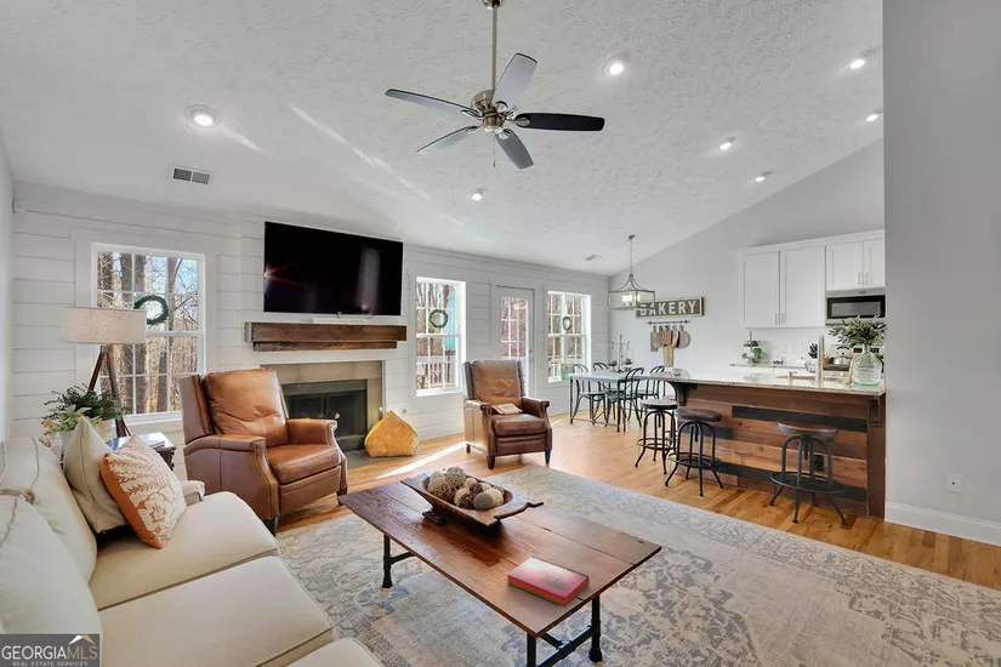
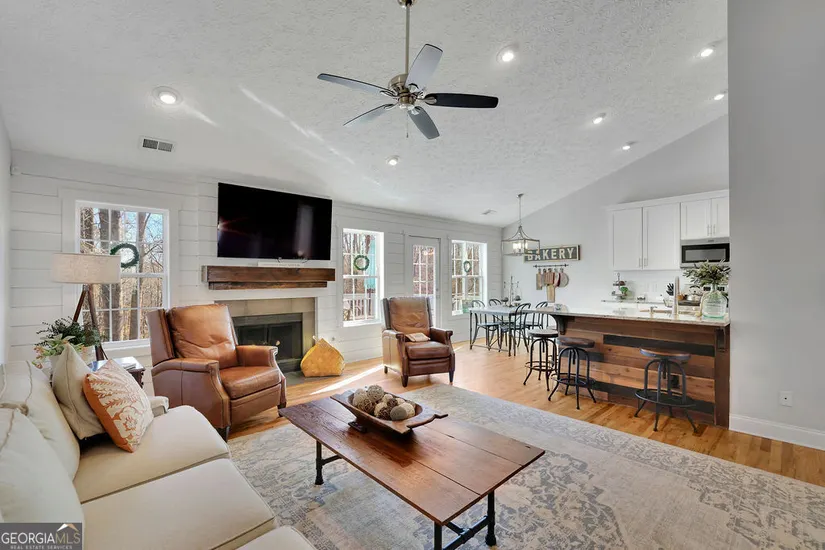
- hardback book (547, 578)
